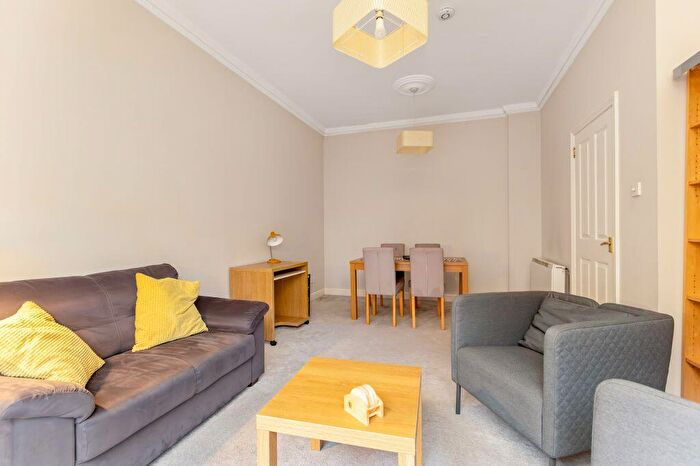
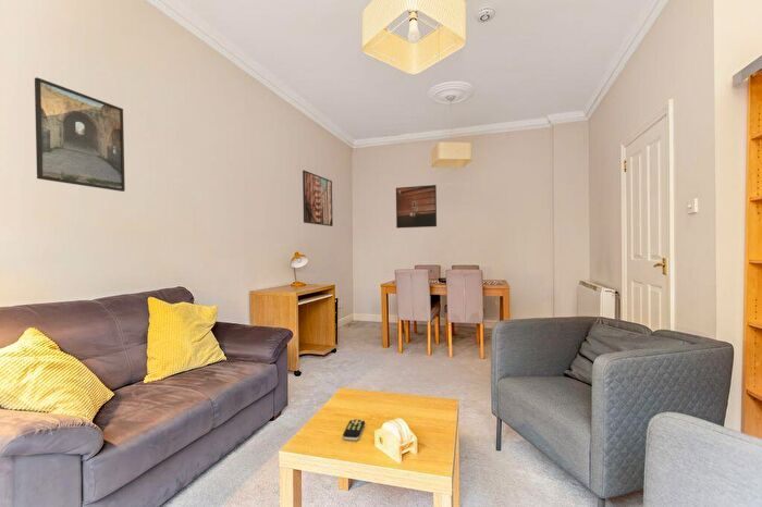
+ remote control (354, 429)
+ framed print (416, 207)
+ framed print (84, 139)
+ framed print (318, 200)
